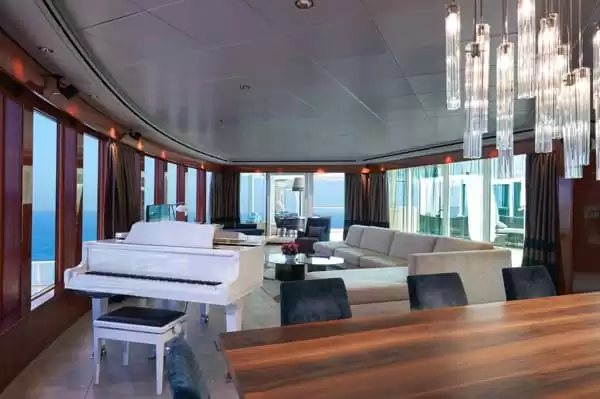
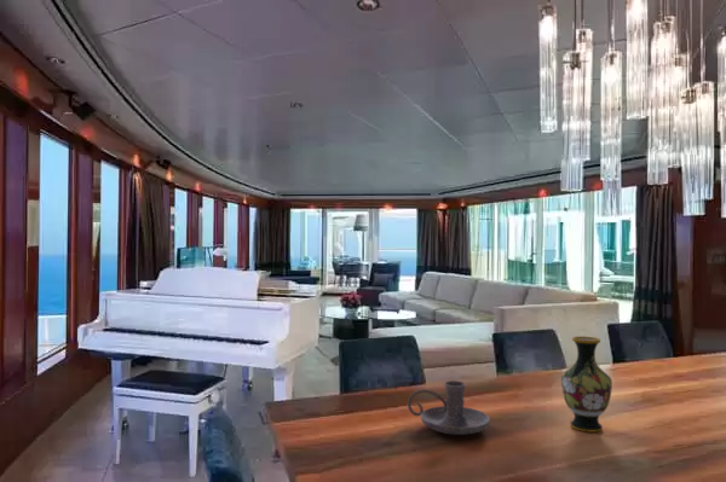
+ vase (586, 382)
+ candle holder (446, 405)
